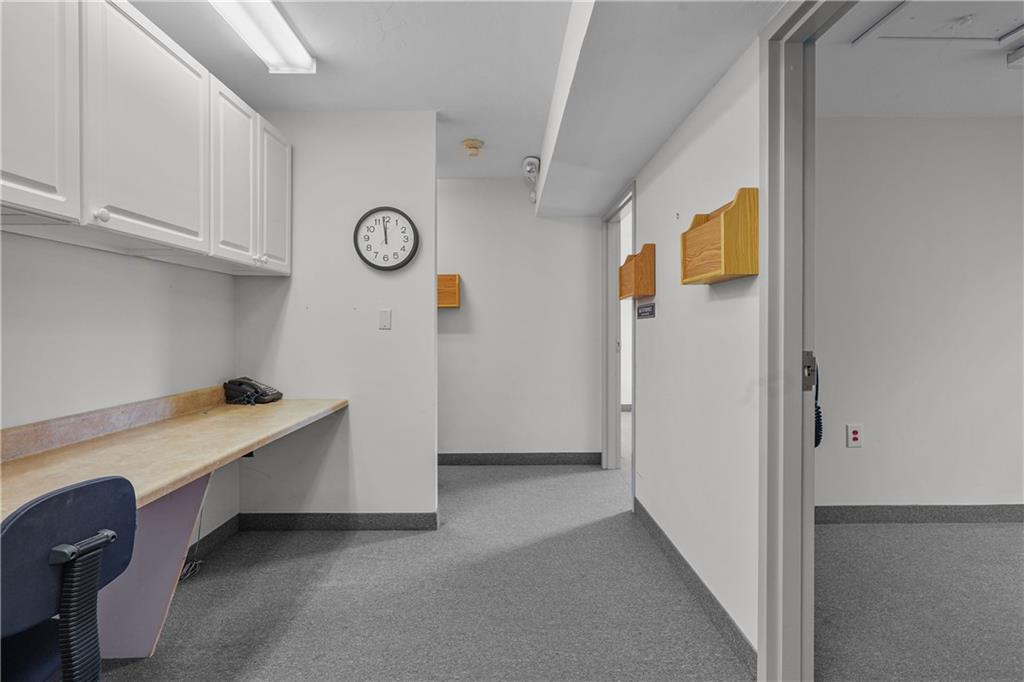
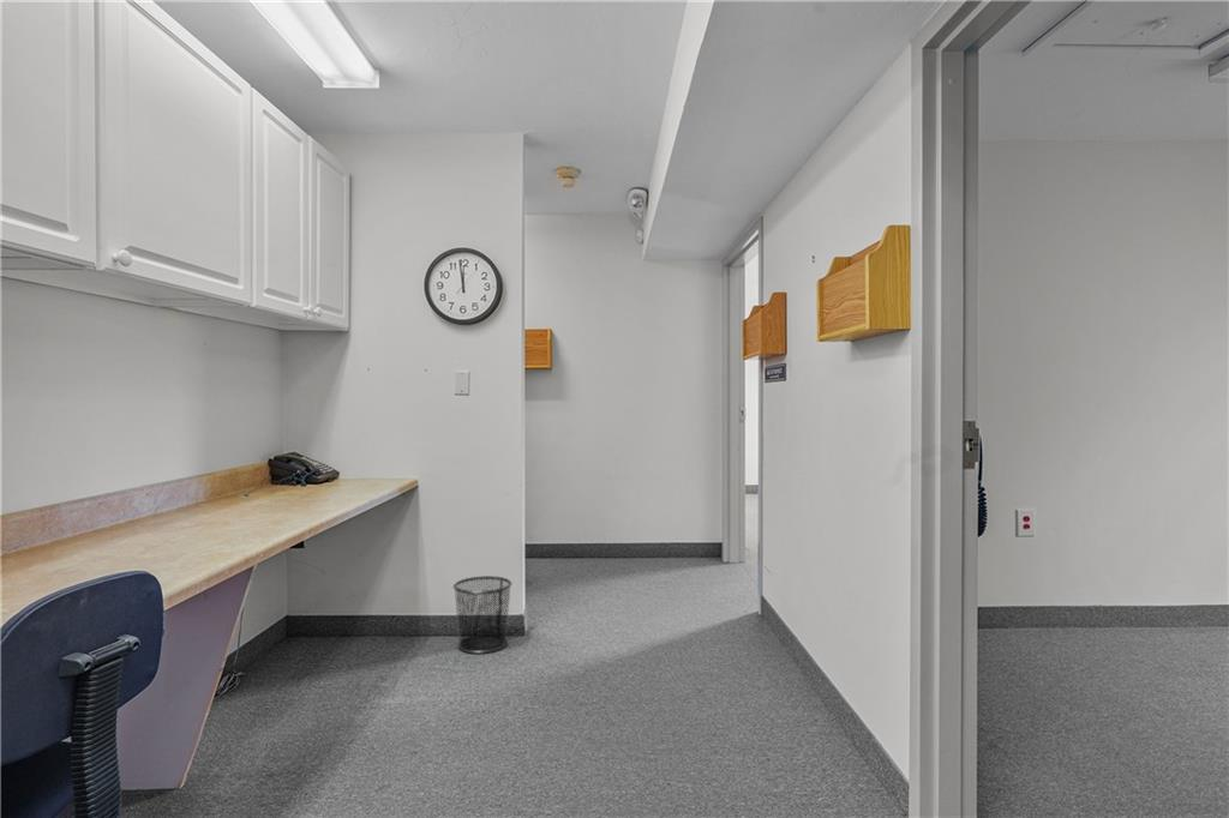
+ waste bin (481, 613)
